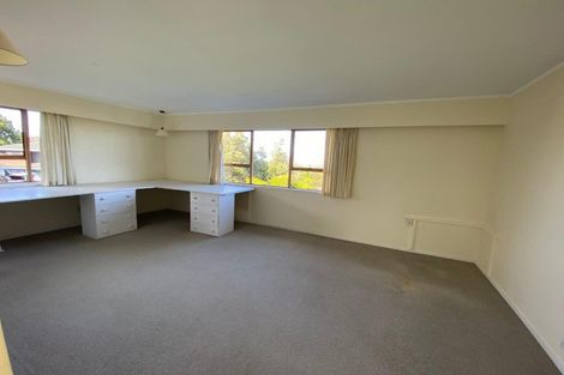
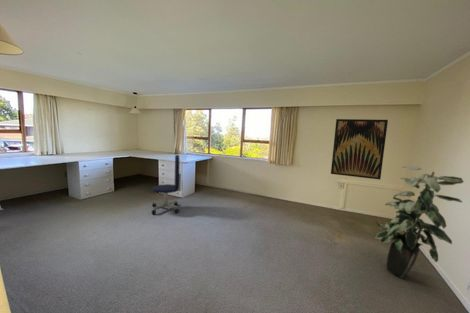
+ office chair (165, 184)
+ wall art (357, 148)
+ indoor plant (412, 222)
